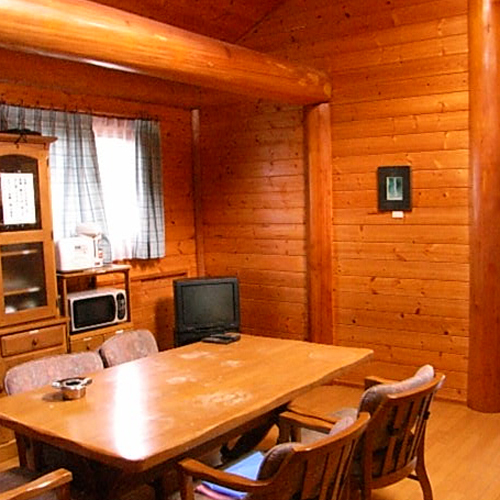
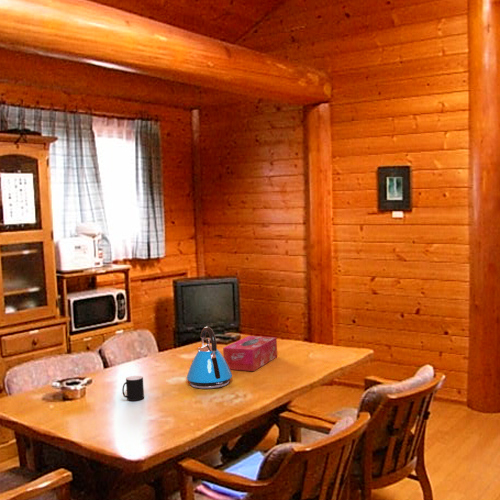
+ kettle (209, 355)
+ tissue box (251, 352)
+ cup (131, 389)
